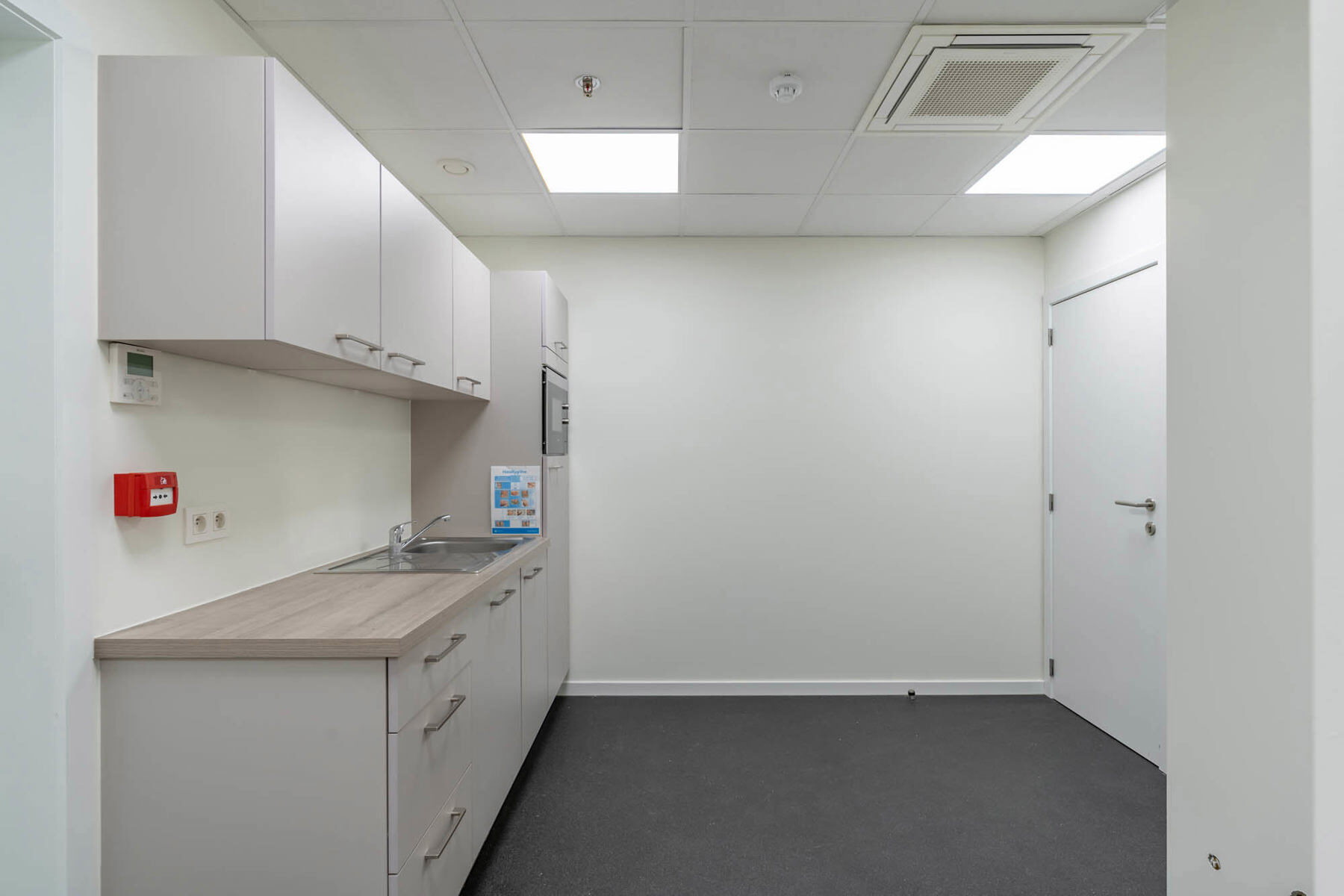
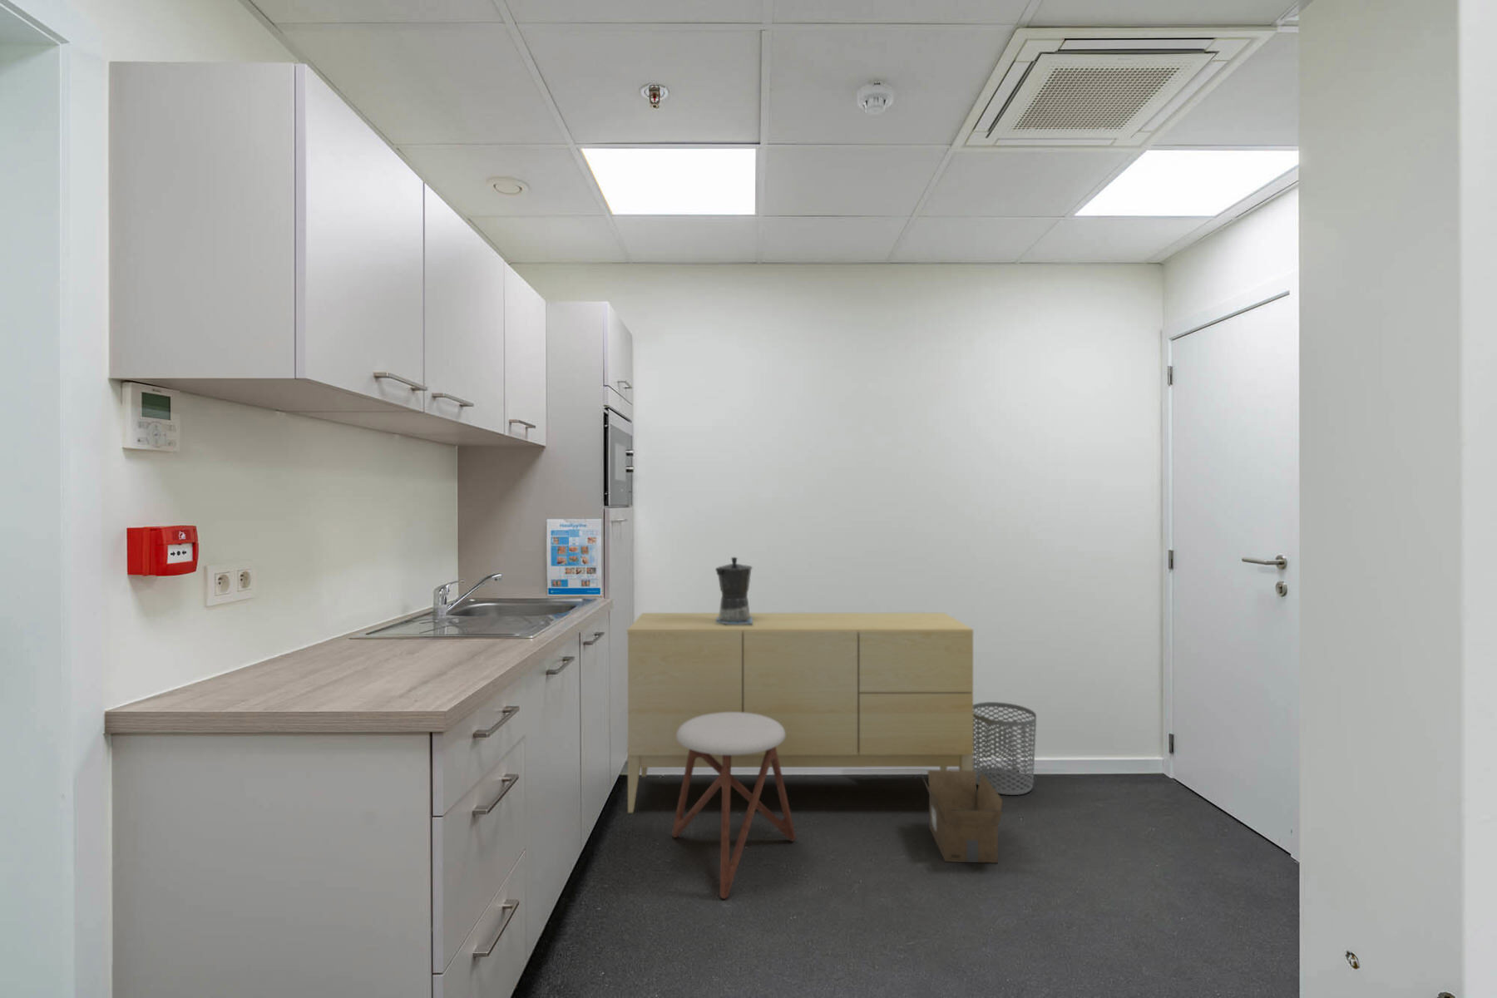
+ waste bin (1002, 747)
+ cardboard box (960, 816)
+ coffee maker (734, 589)
+ sideboard (796, 707)
+ stool (730, 794)
